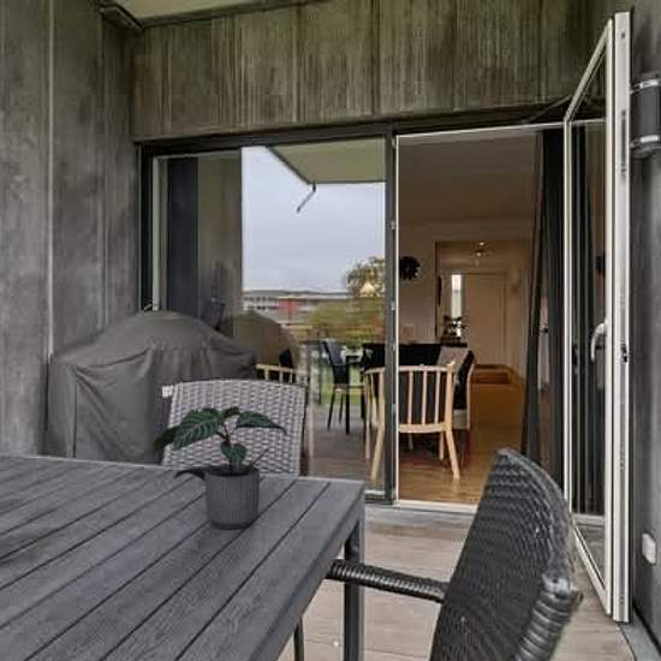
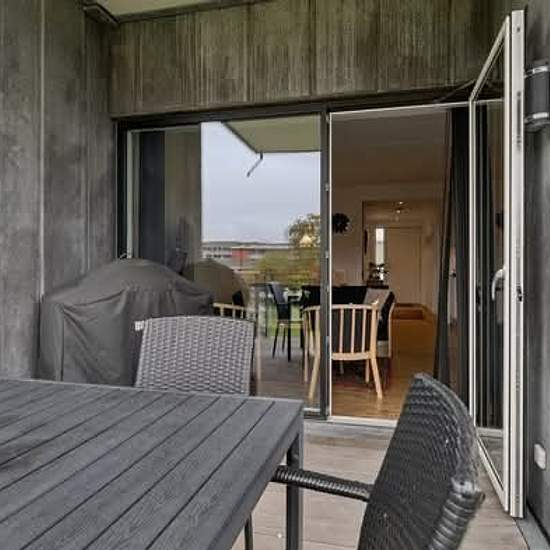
- potted plant (221, 465)
